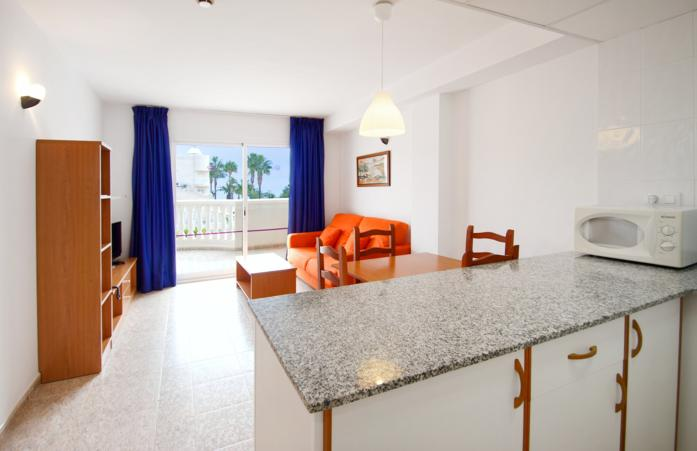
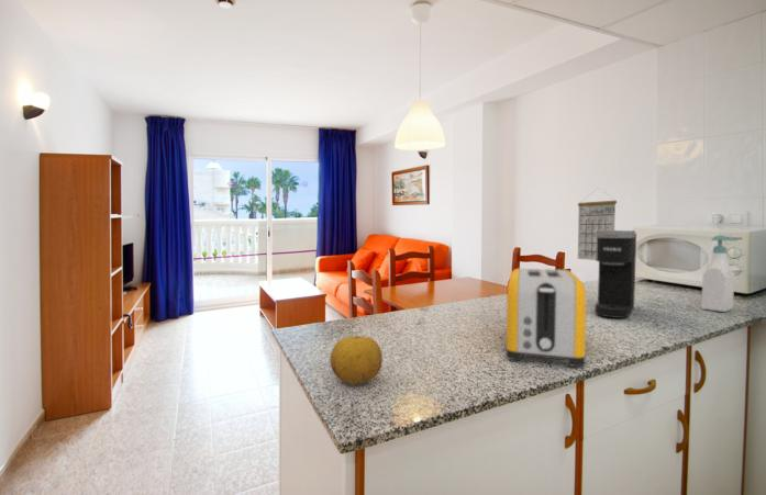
+ calendar (596, 224)
+ coffee maker (615, 270)
+ fruit (356, 359)
+ toaster (543, 310)
+ soap bottle (721, 272)
